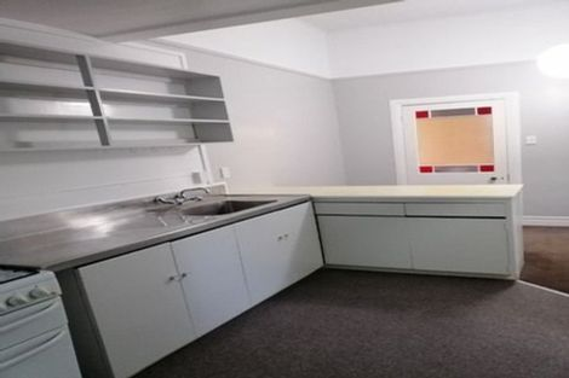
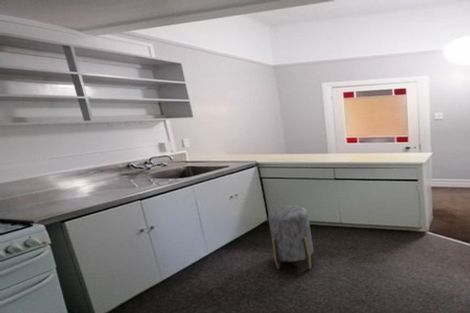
+ stool (291, 234)
